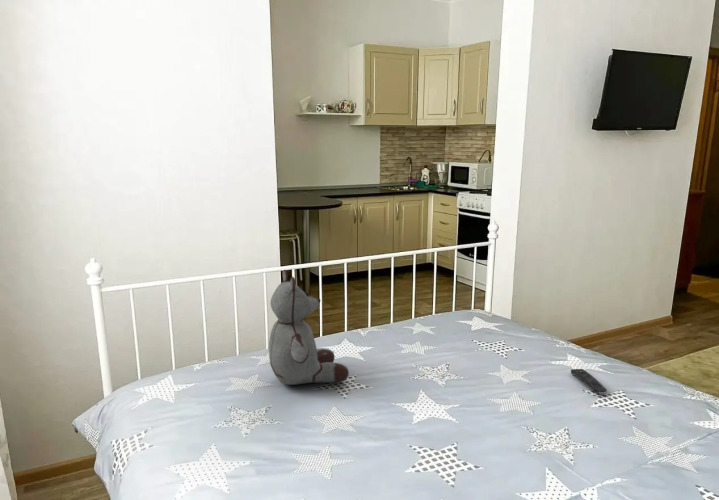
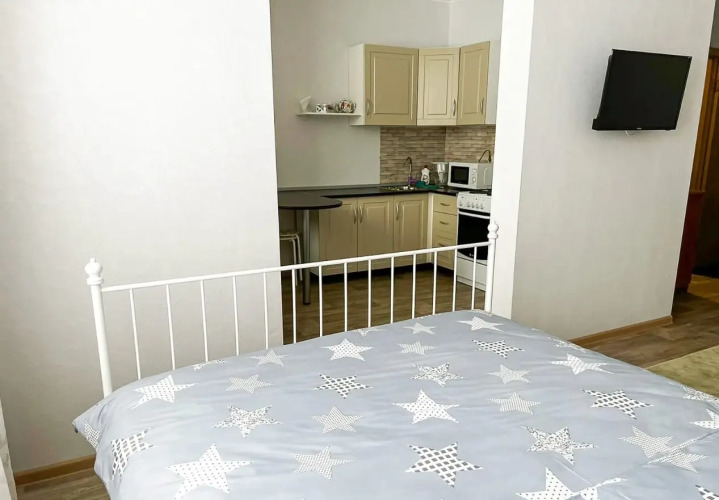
- stuffed bear (306, 325)
- remote control (589, 380)
